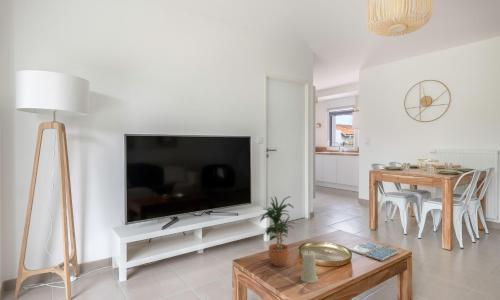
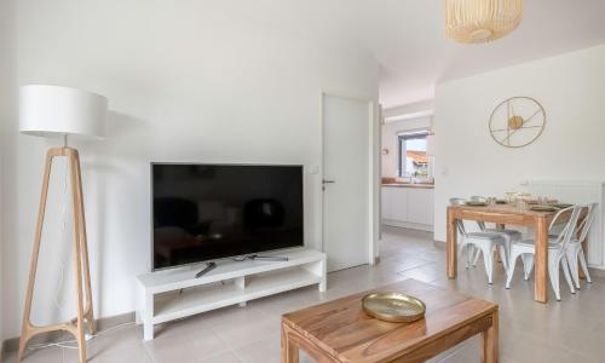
- candle (309, 264)
- drink coaster (373, 250)
- potted plant (275, 229)
